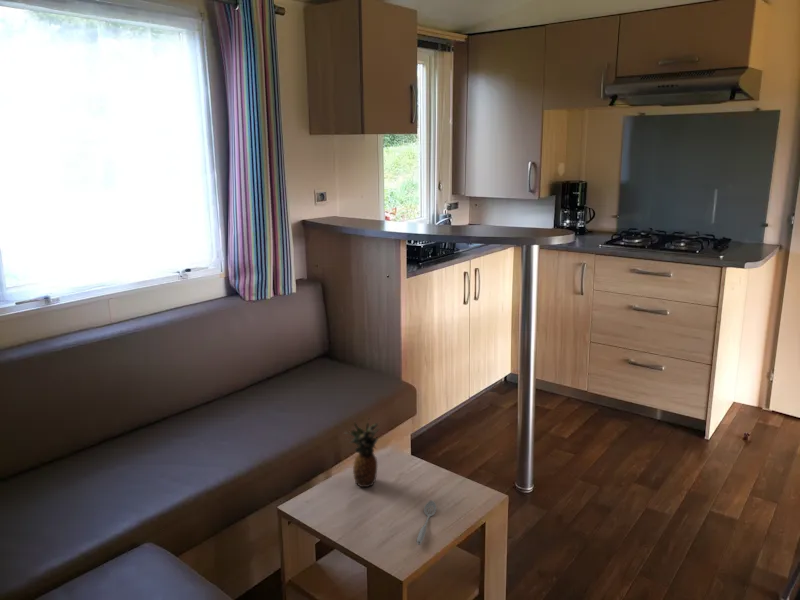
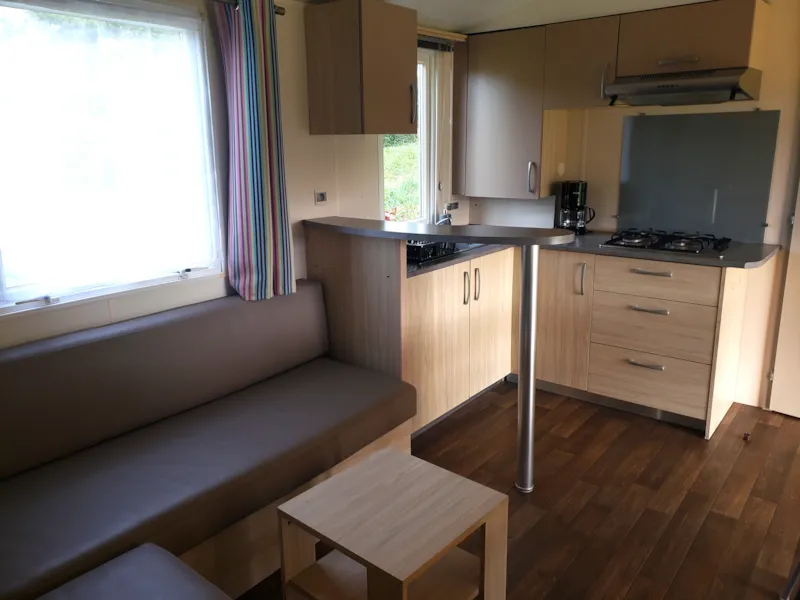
- fruit (362, 452)
- spoon (425, 522)
